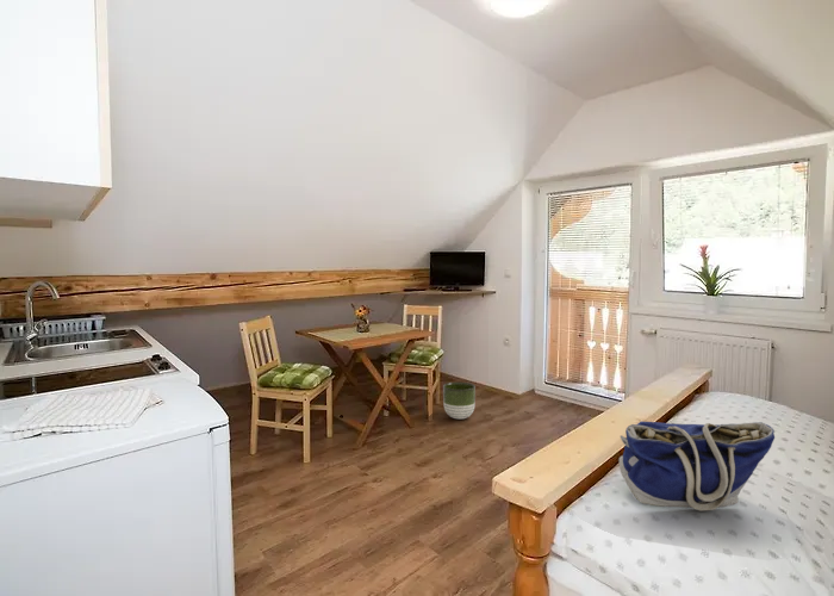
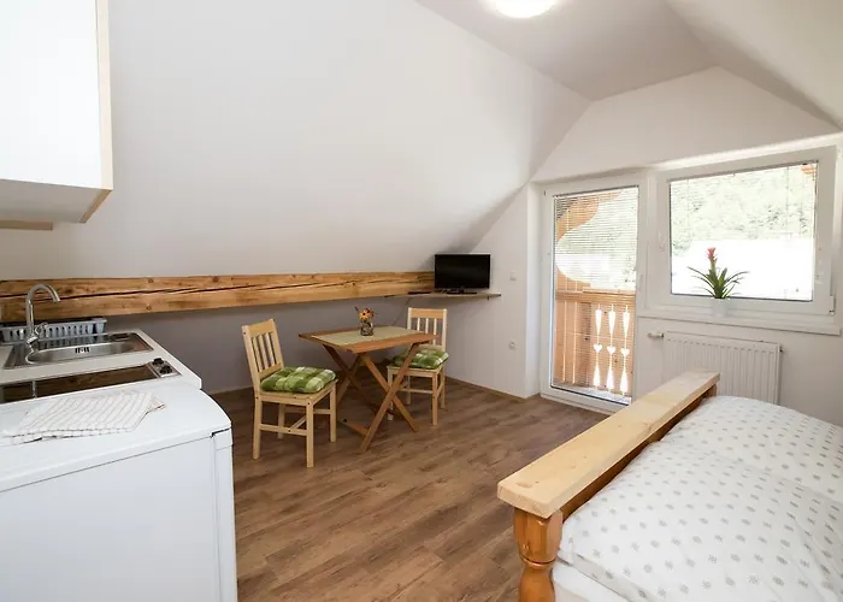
- tote bag (685, 459)
- planter (459, 401)
